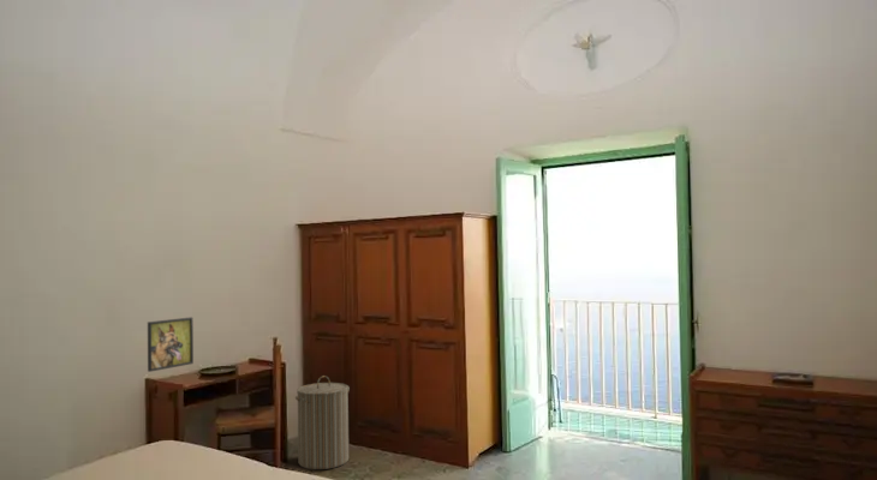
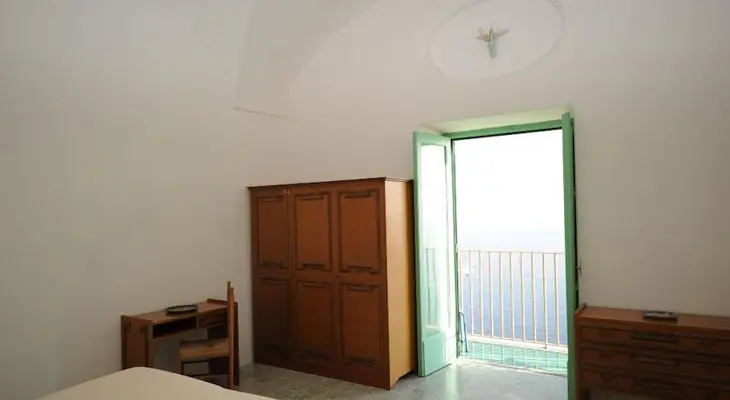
- laundry hamper (322, 418)
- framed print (171, 343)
